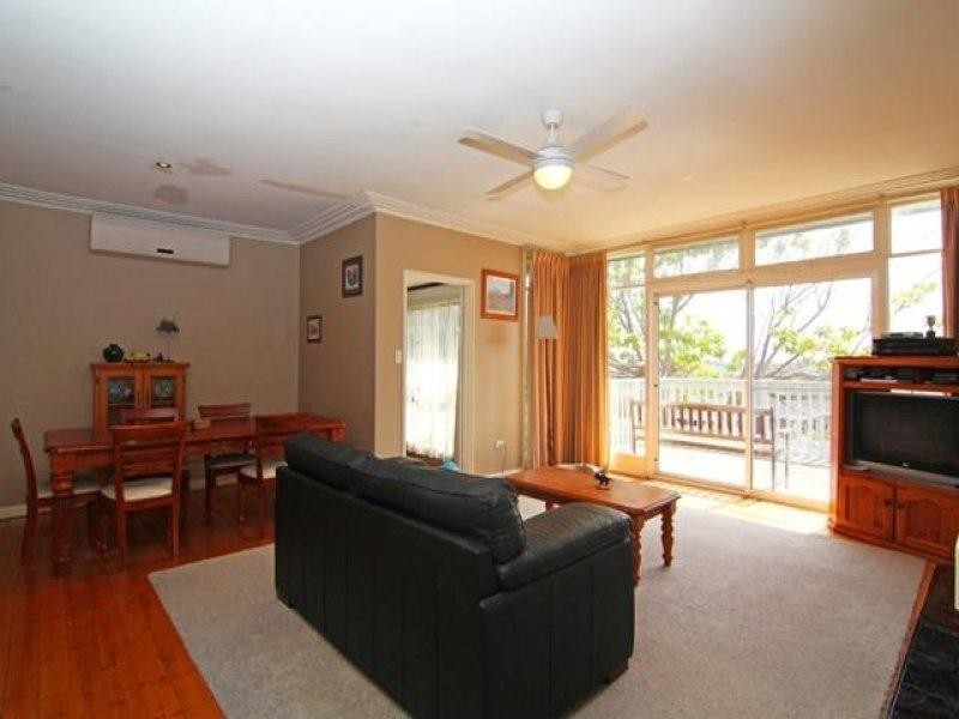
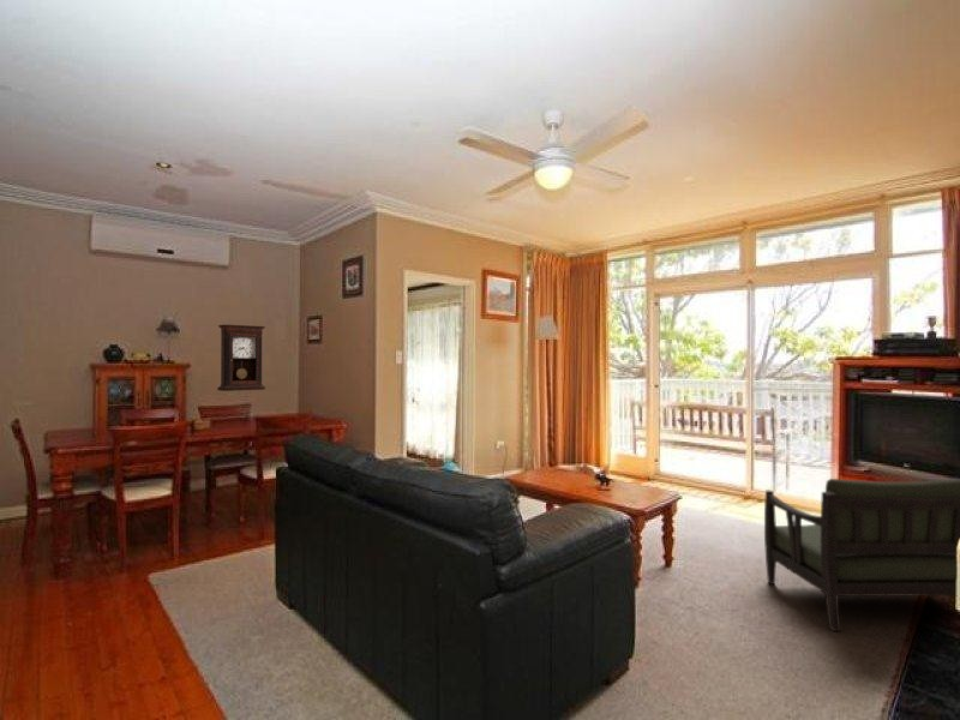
+ pendulum clock (242, 358)
+ armchair (869, 535)
